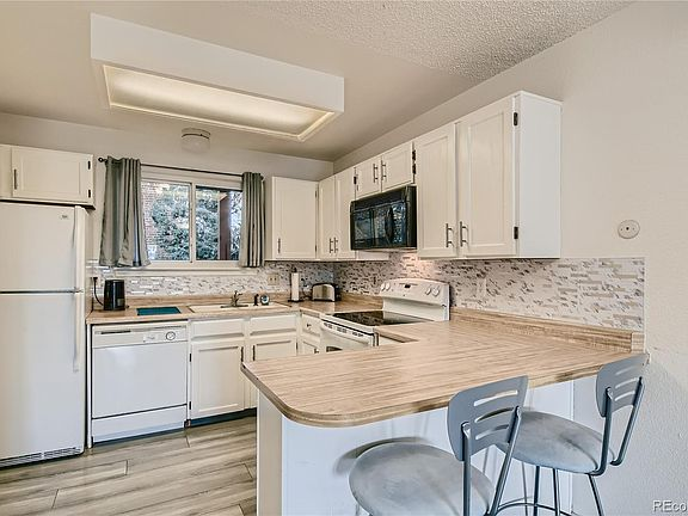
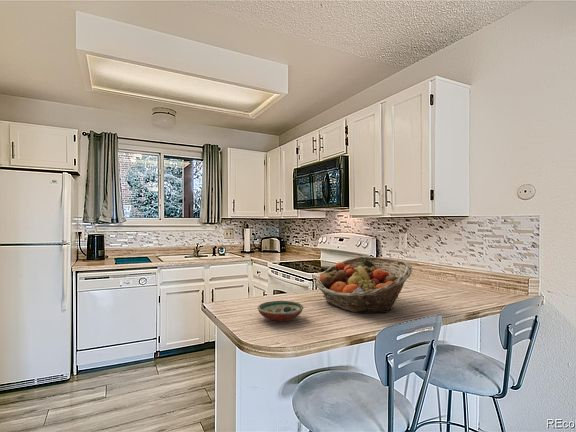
+ decorative bowl (280, 312)
+ fruit basket (361, 281)
